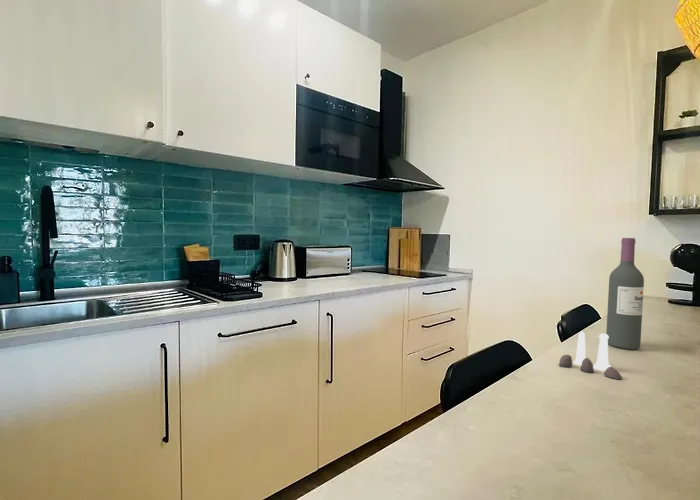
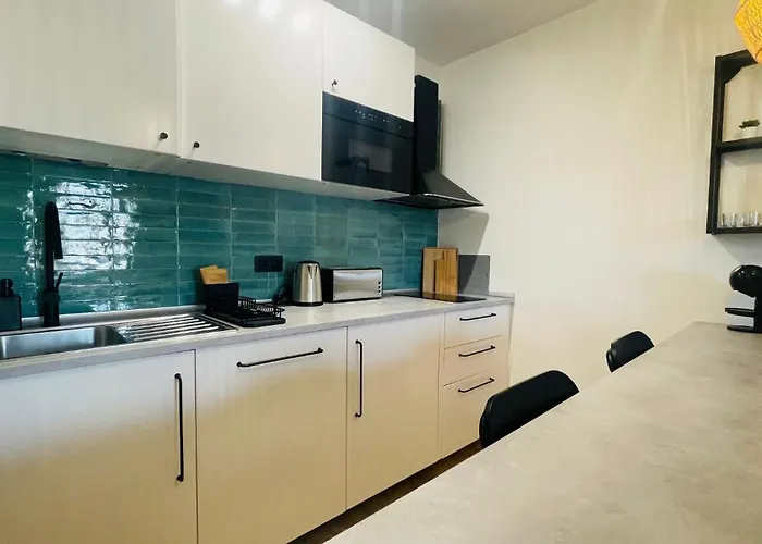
- salt and pepper shaker set (598, 351)
- wine bottle (625, 292)
